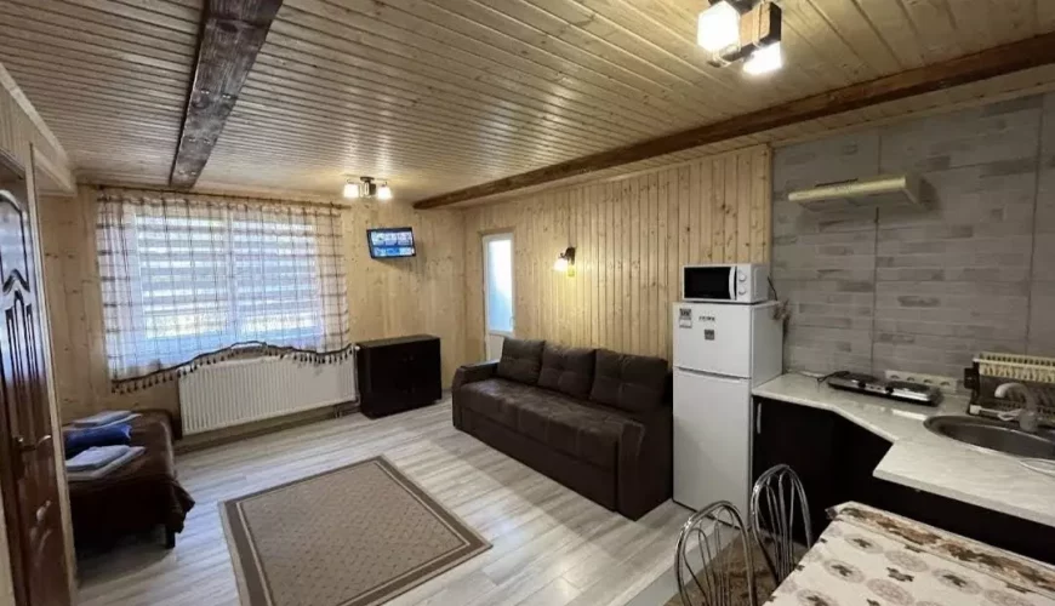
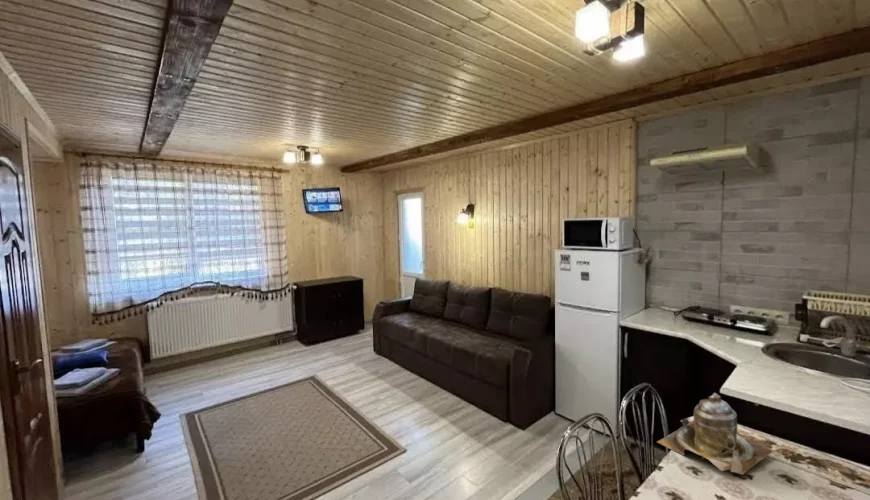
+ teapot (713, 419)
